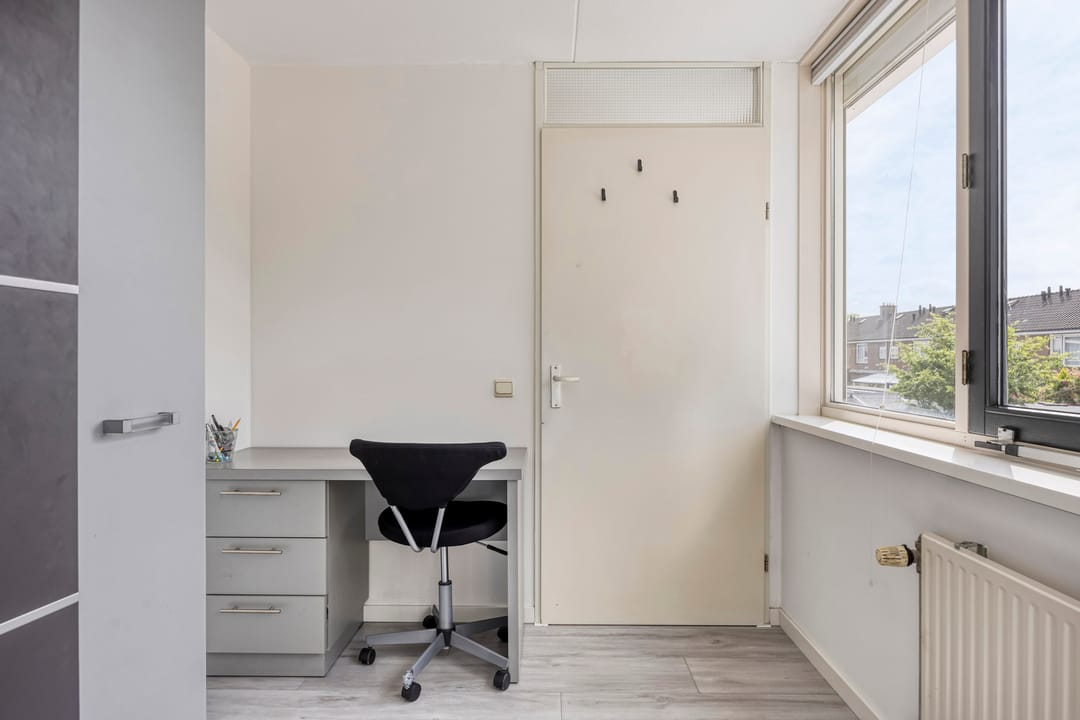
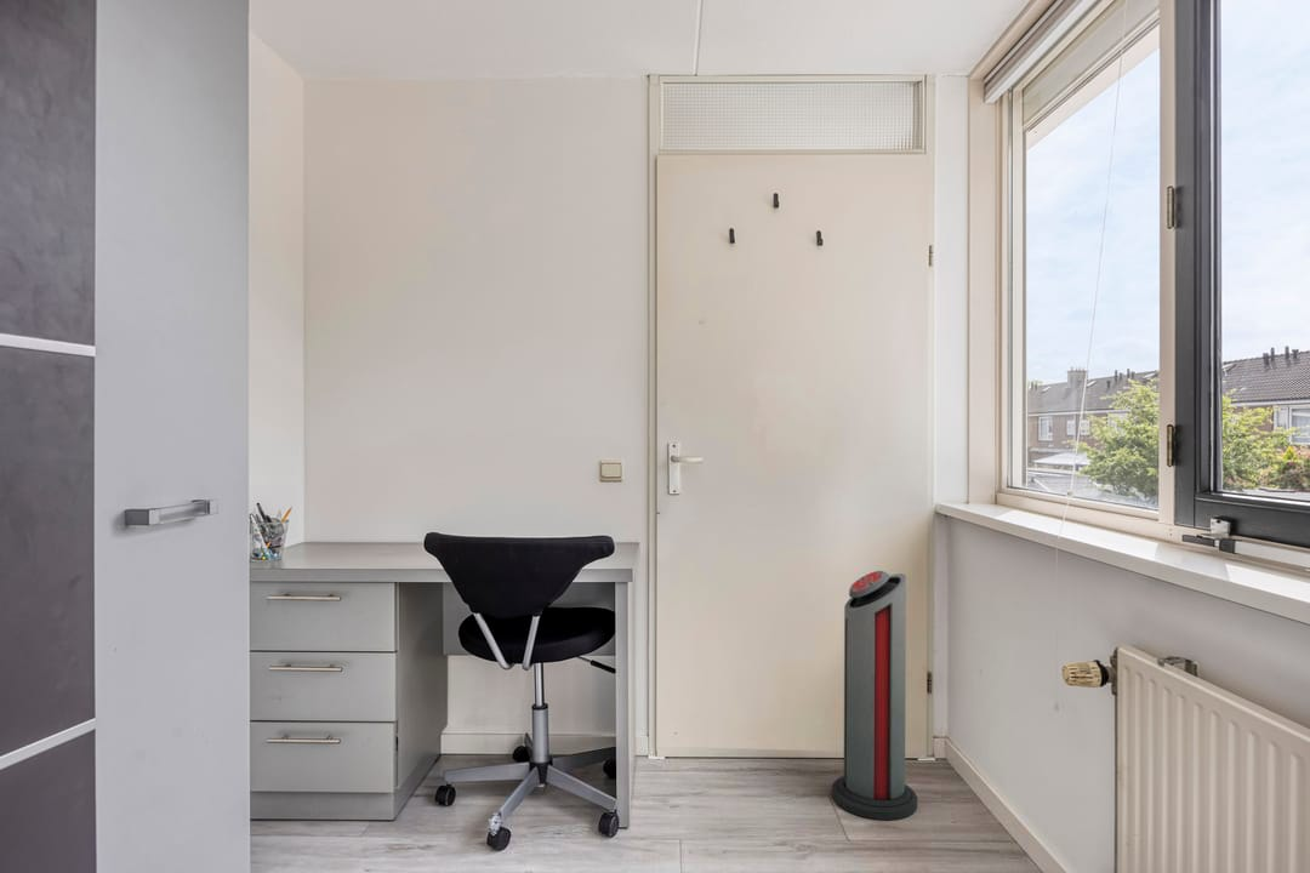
+ air purifier (873, 685)
